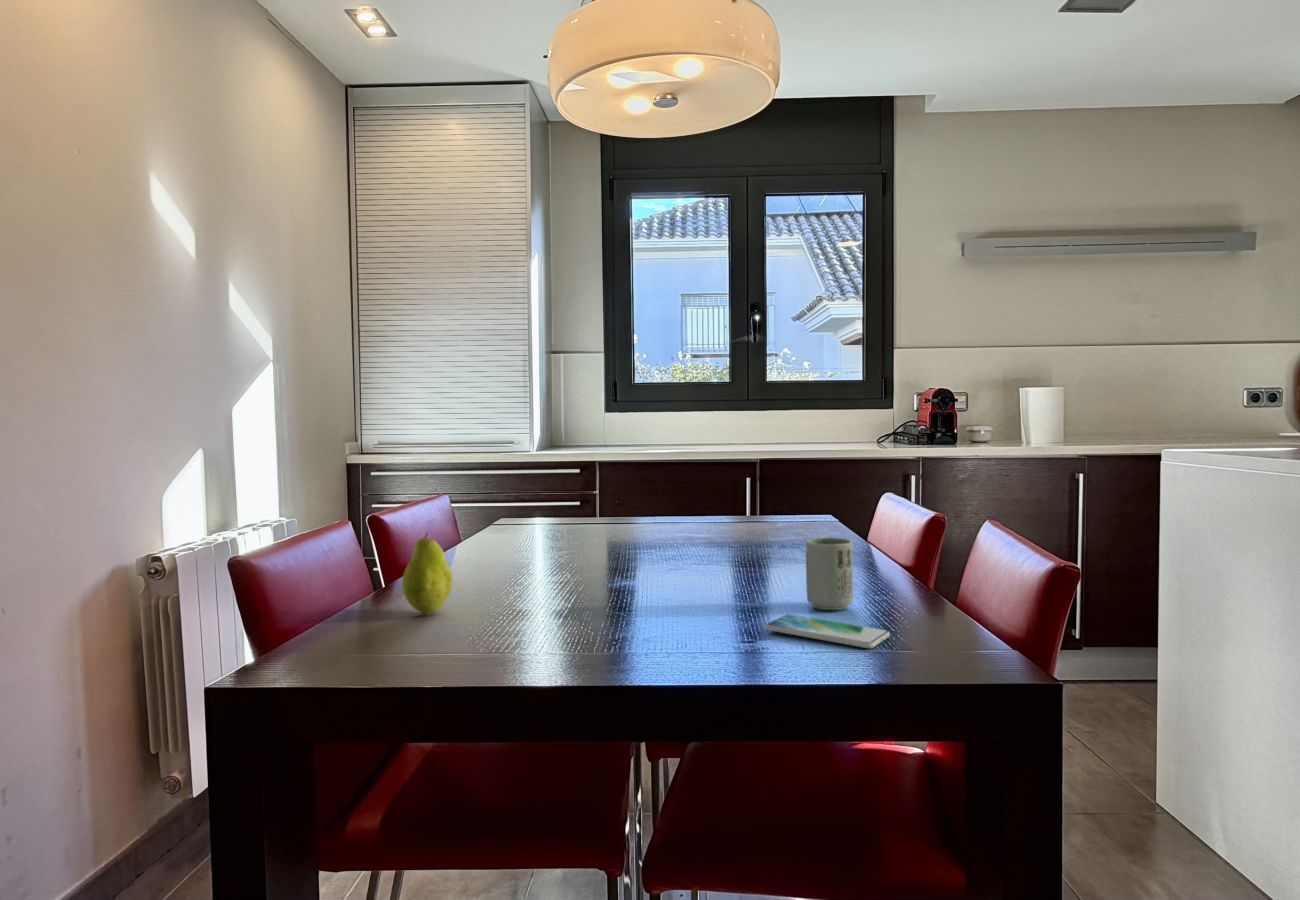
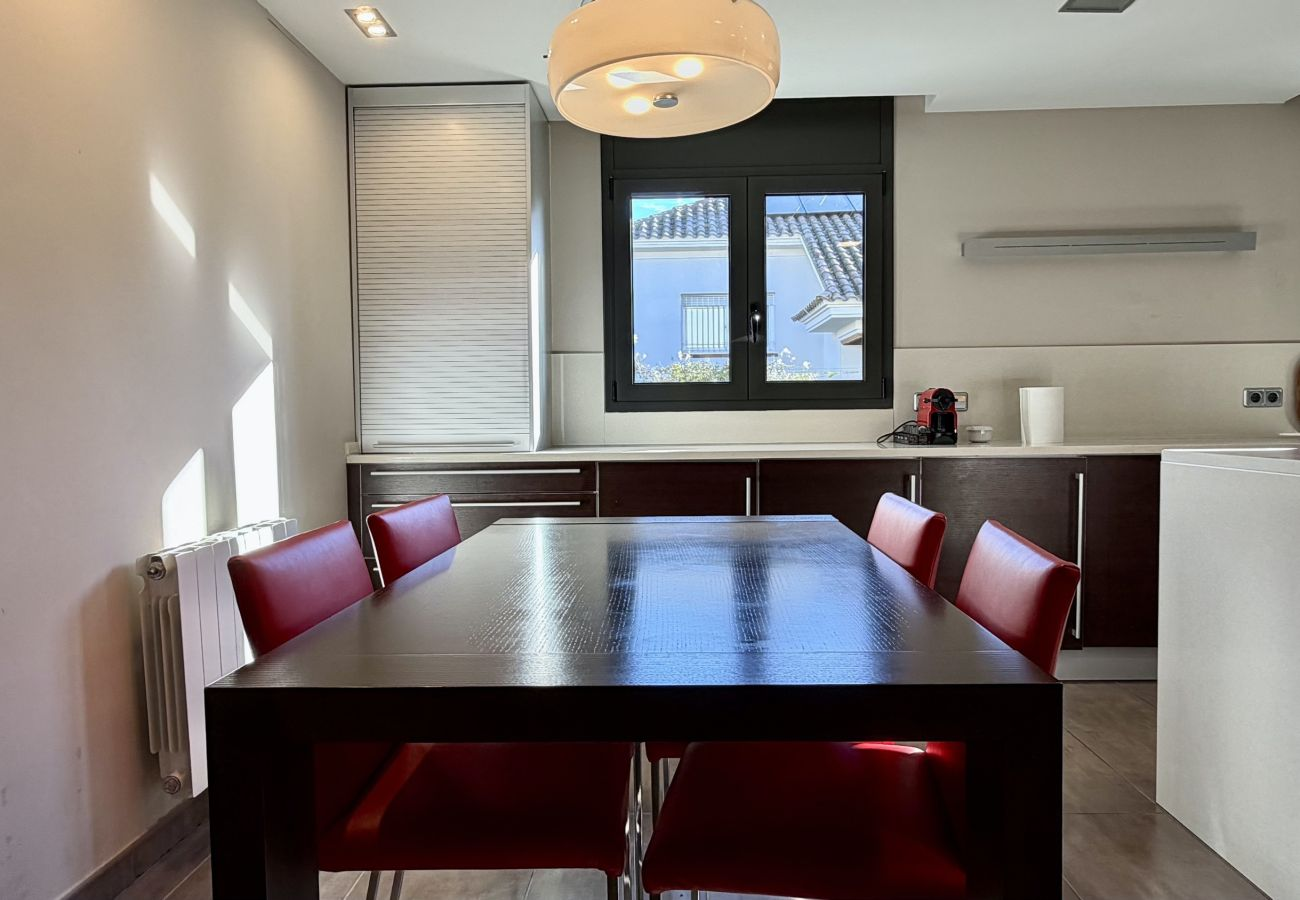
- fruit (428, 574)
- smartphone (826, 630)
- cup (829, 573)
